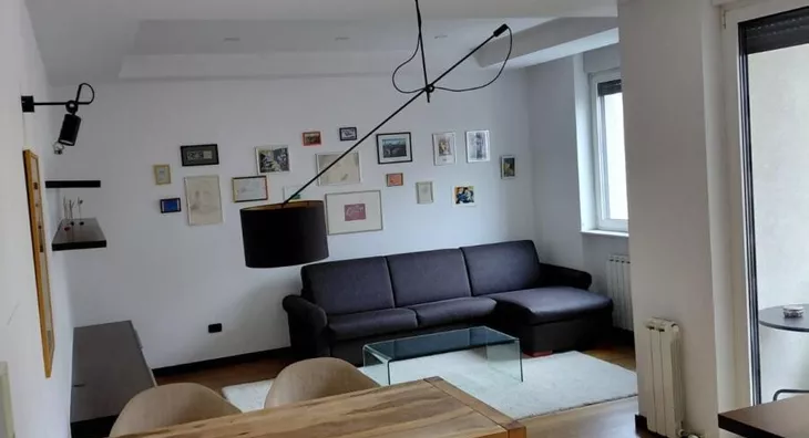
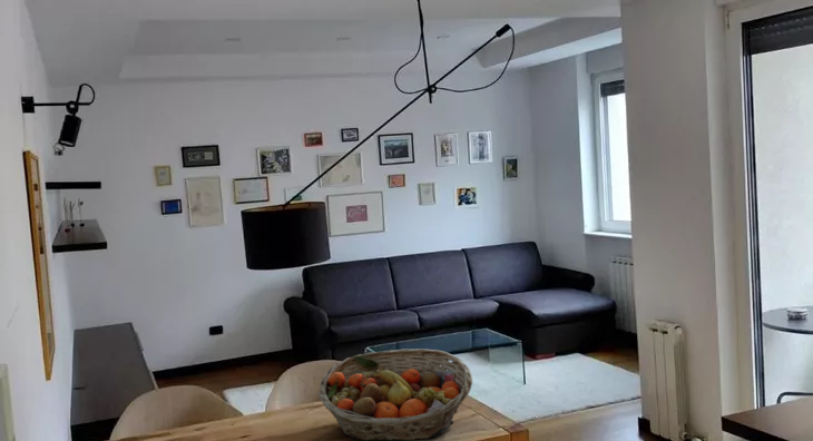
+ fruit basket (395, 393)
